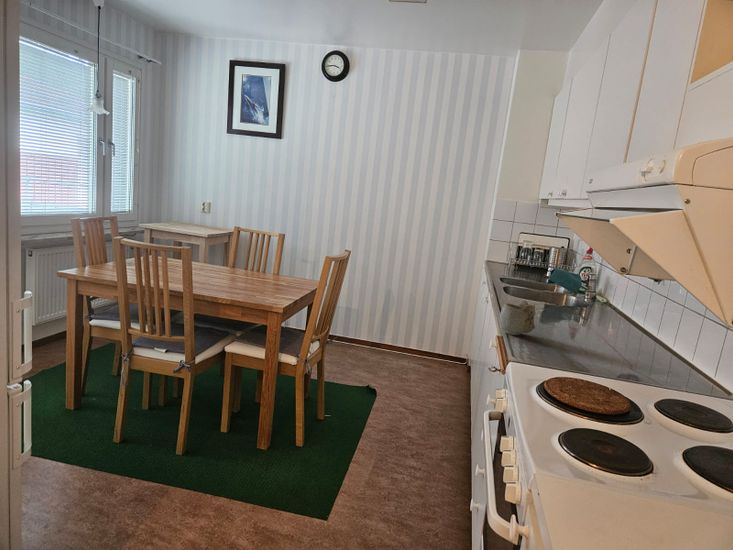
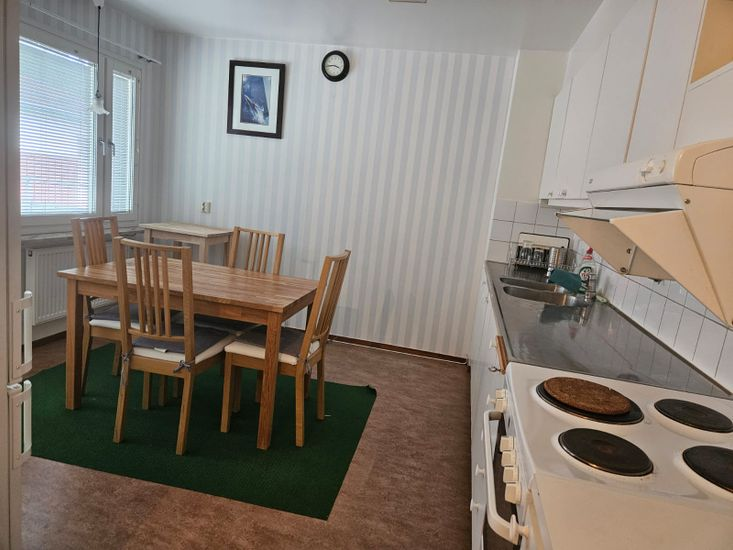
- mug (517, 317)
